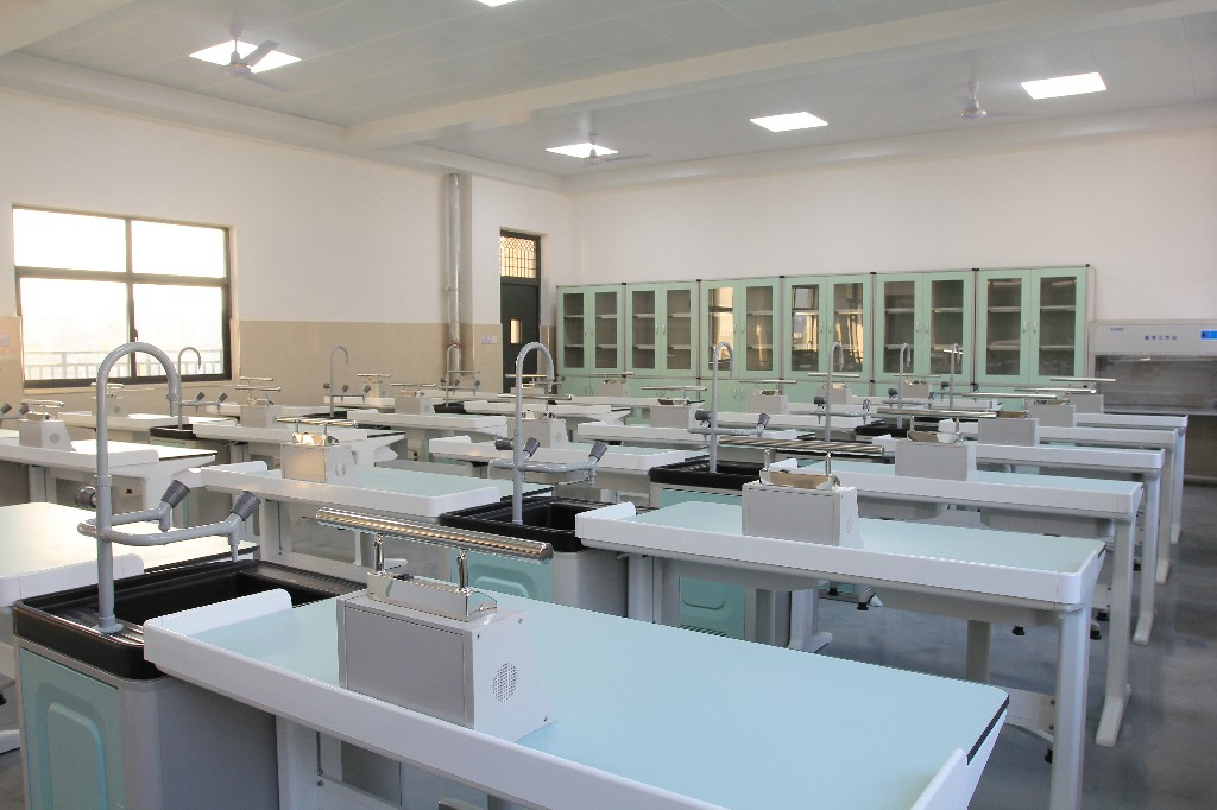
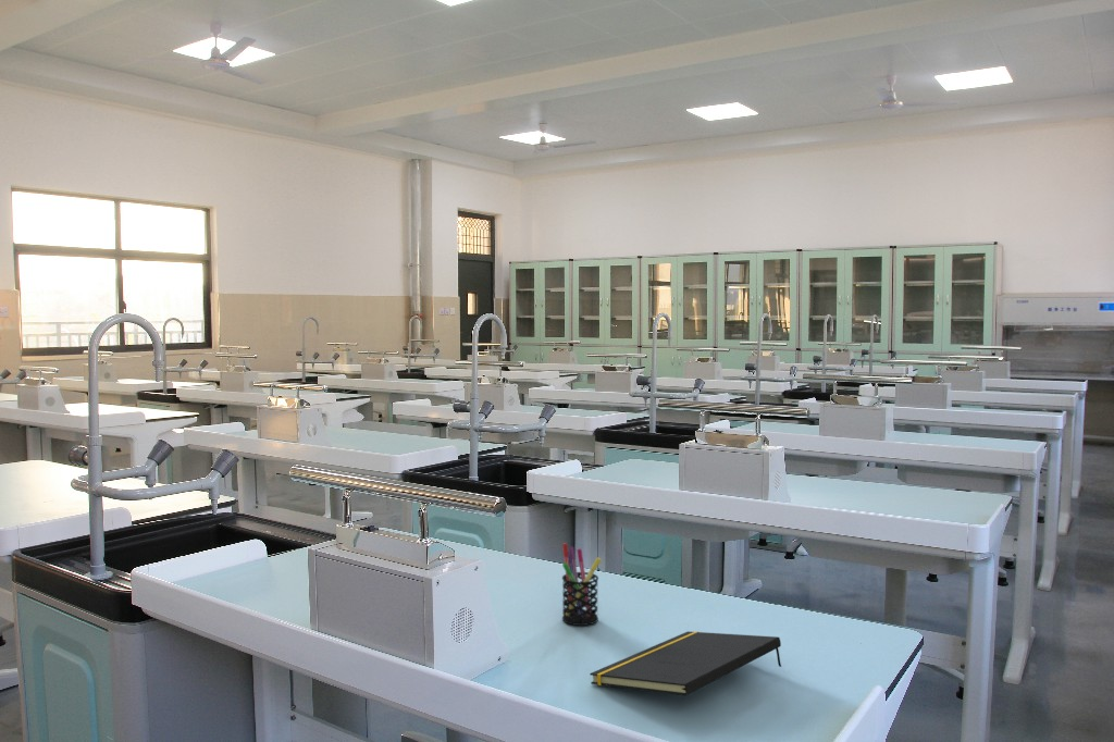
+ notepad (686, 659)
+ pen holder (575, 583)
